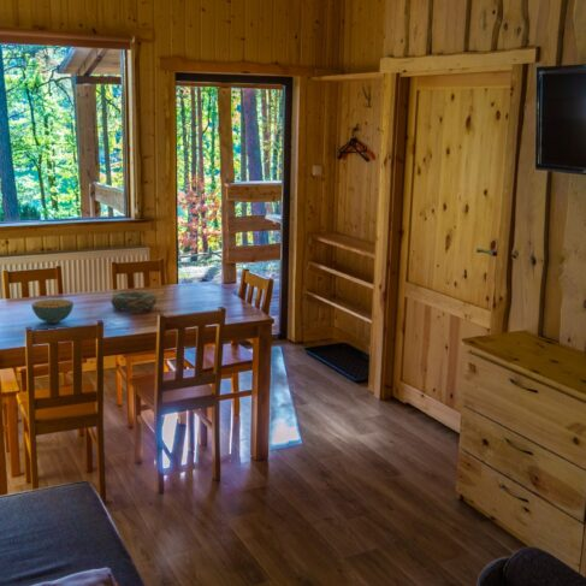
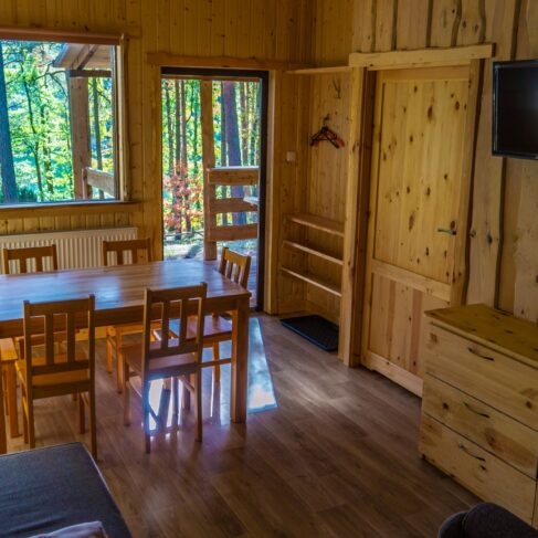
- decorative bowl (134, 301)
- cereal bowl (53, 312)
